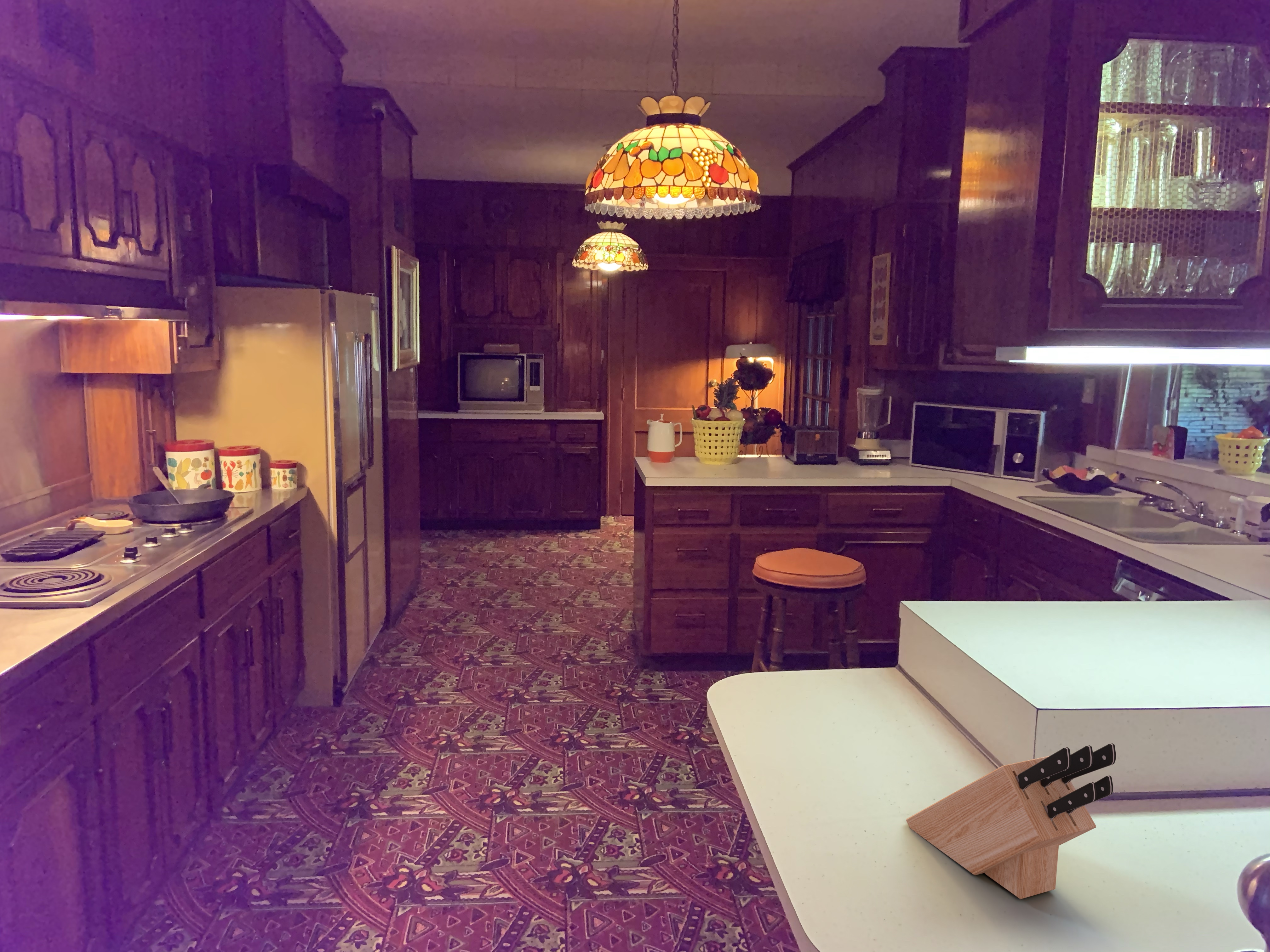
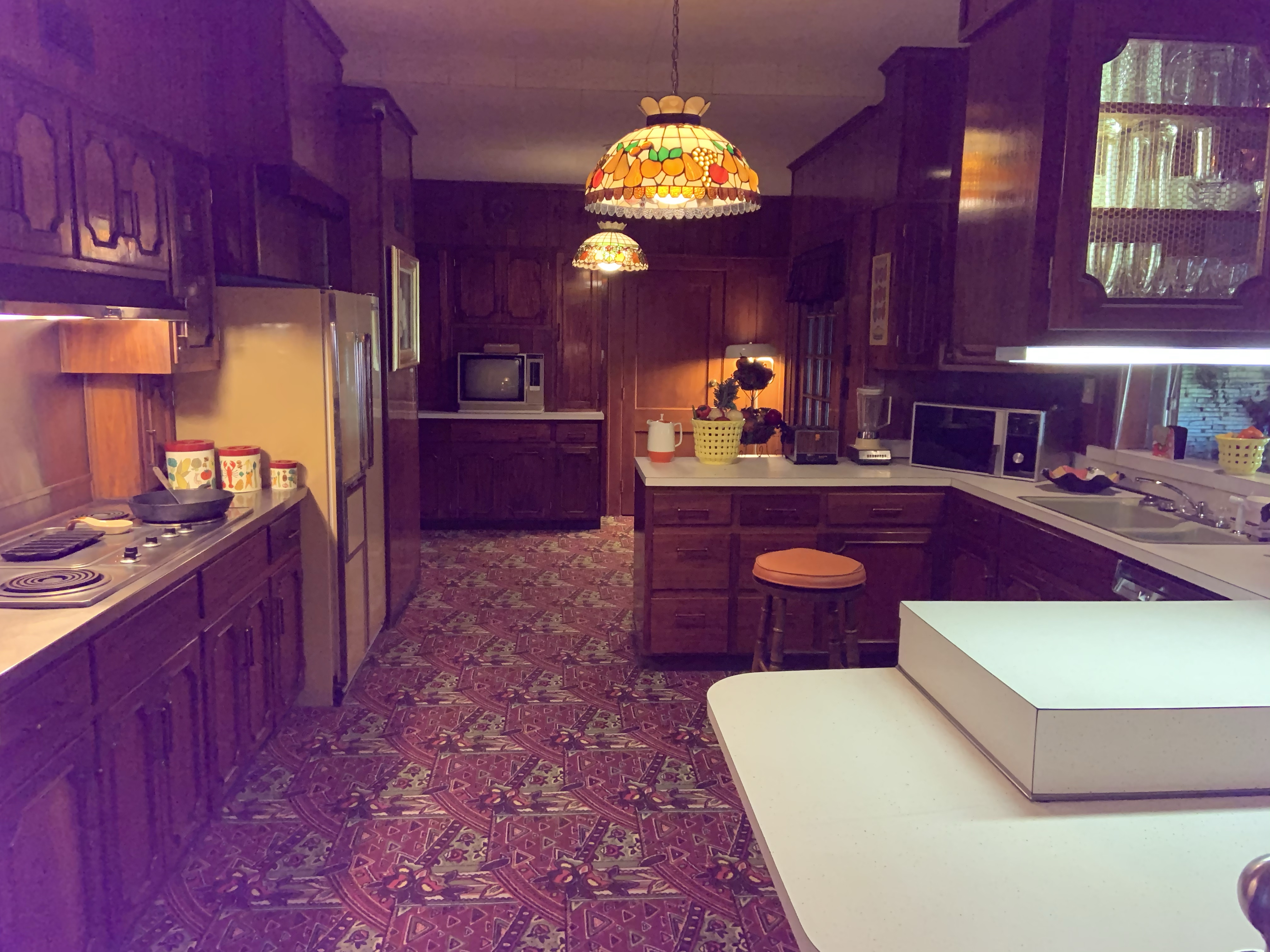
- knife block (1008, 790)
